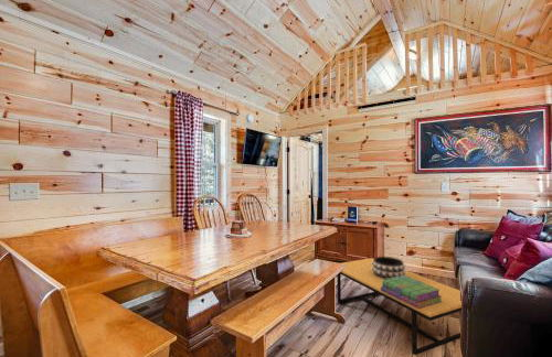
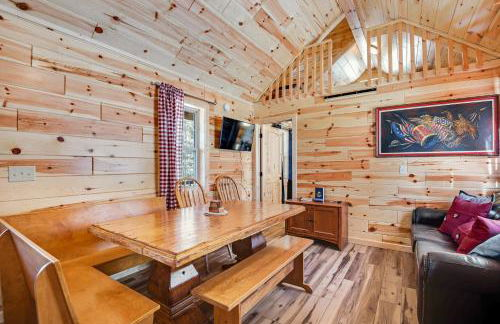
- decorative bowl (388, 267)
- coffee table (393, 298)
- stack of books (410, 290)
